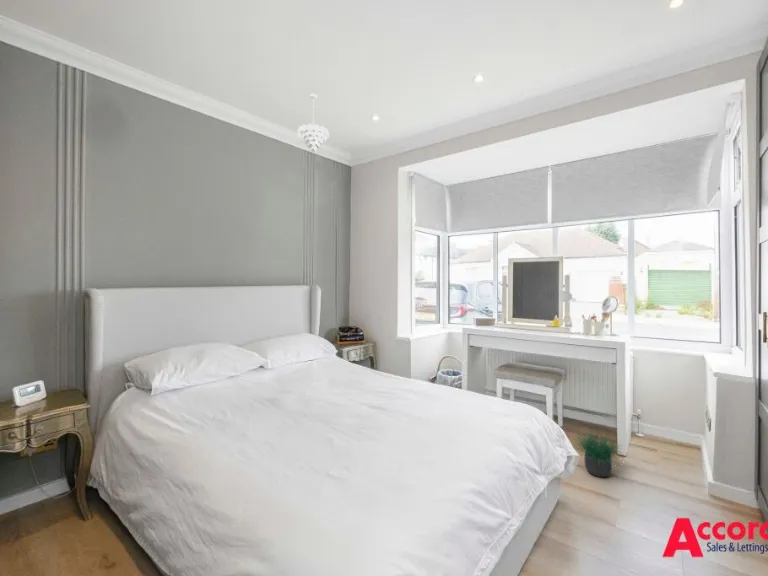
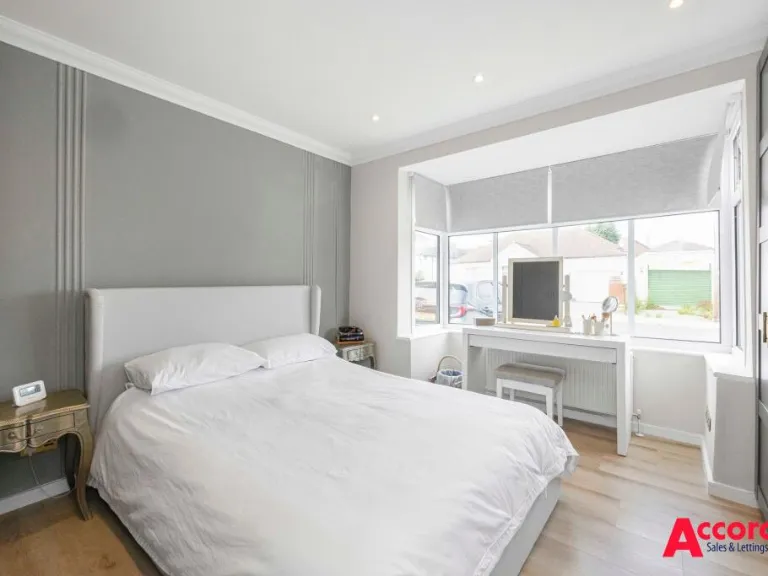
- pendant light (313, 123)
- potted plant (597, 446)
